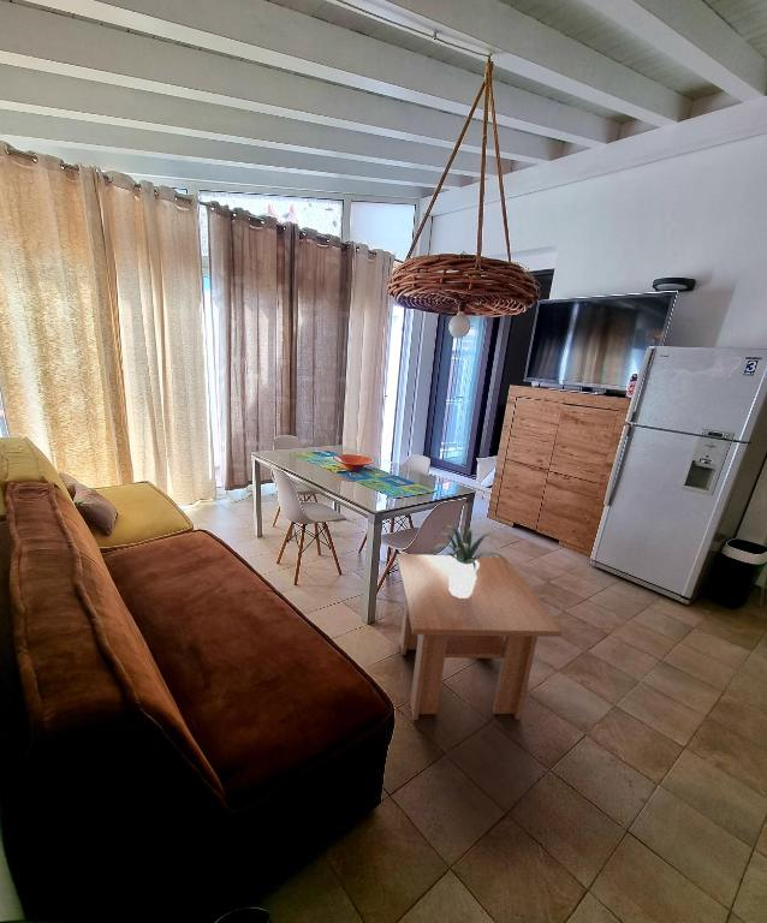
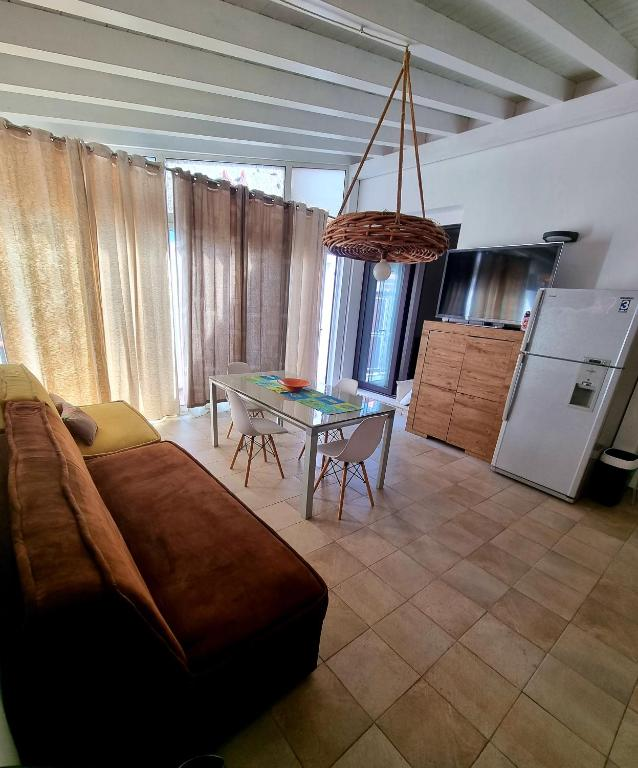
- potted plant (464, 564)
- coffee table (460, 633)
